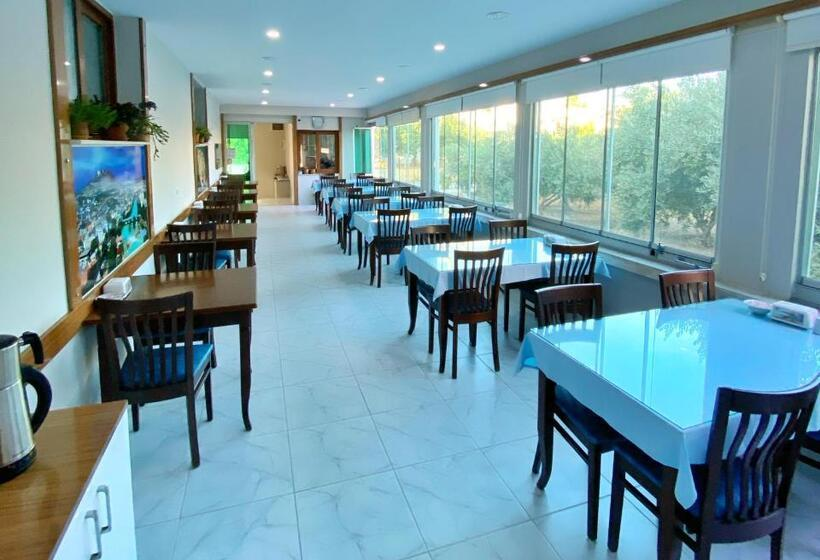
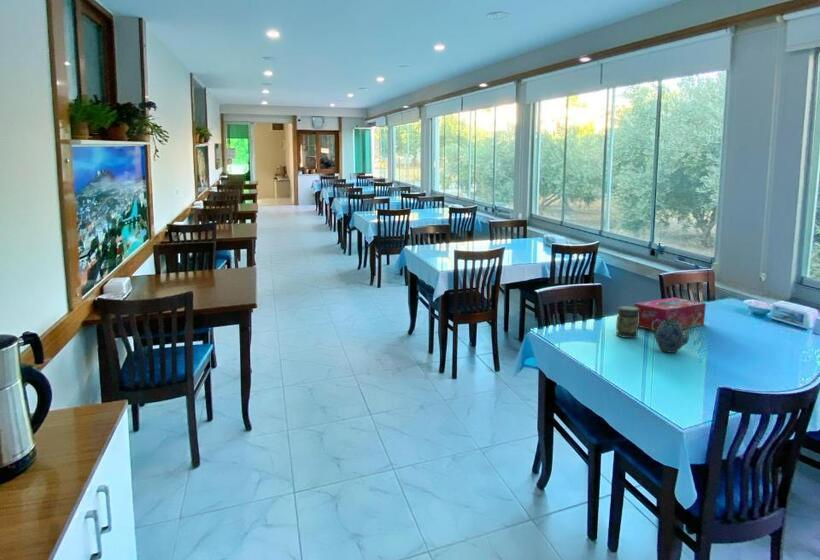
+ tissue box (669, 314)
+ teapot (670, 335)
+ jar (627, 321)
